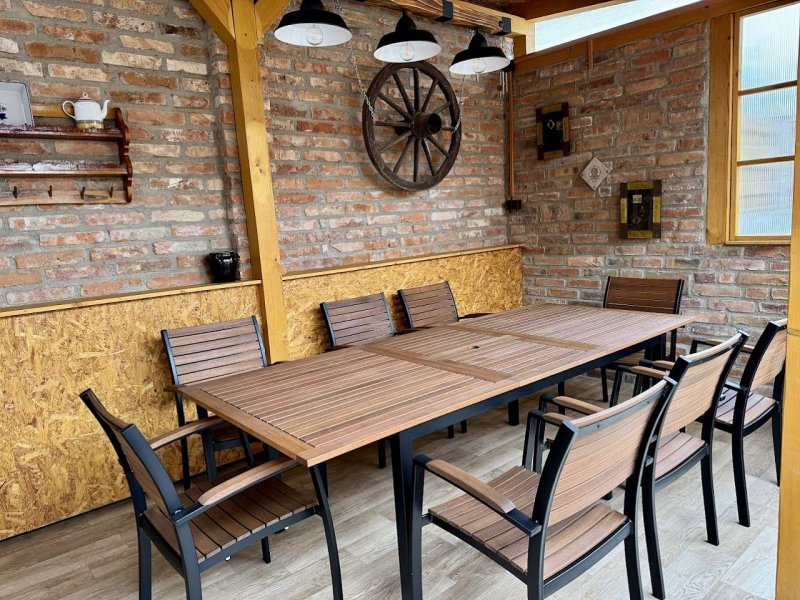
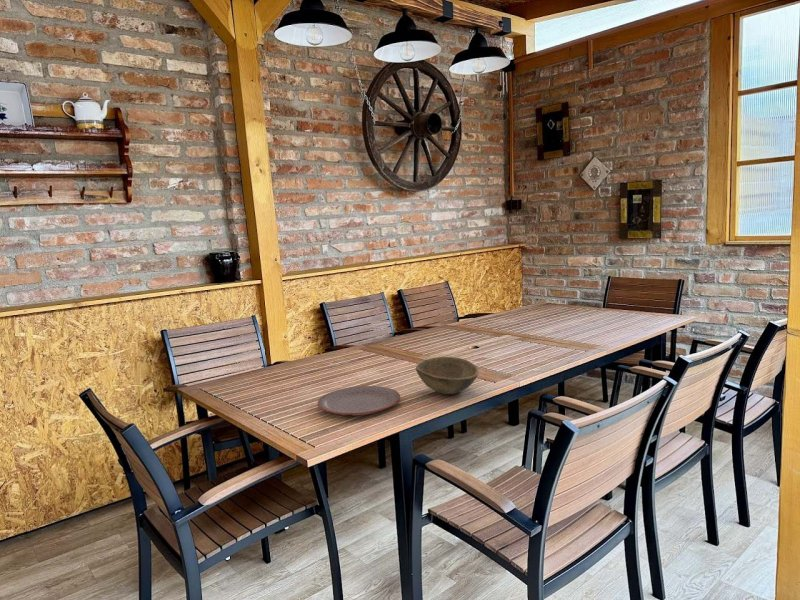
+ bowl (447, 378)
+ plate (359, 401)
